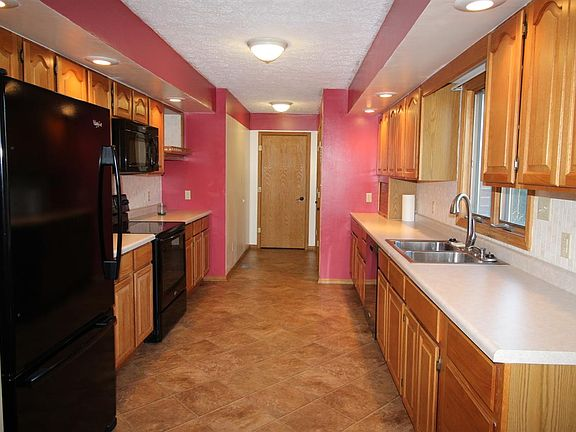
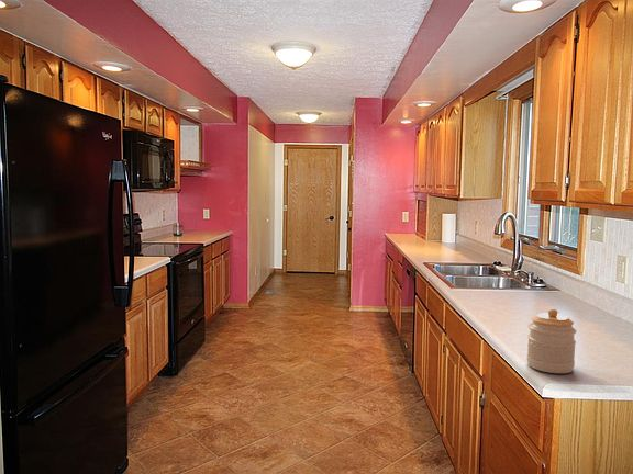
+ jar (551, 338)
